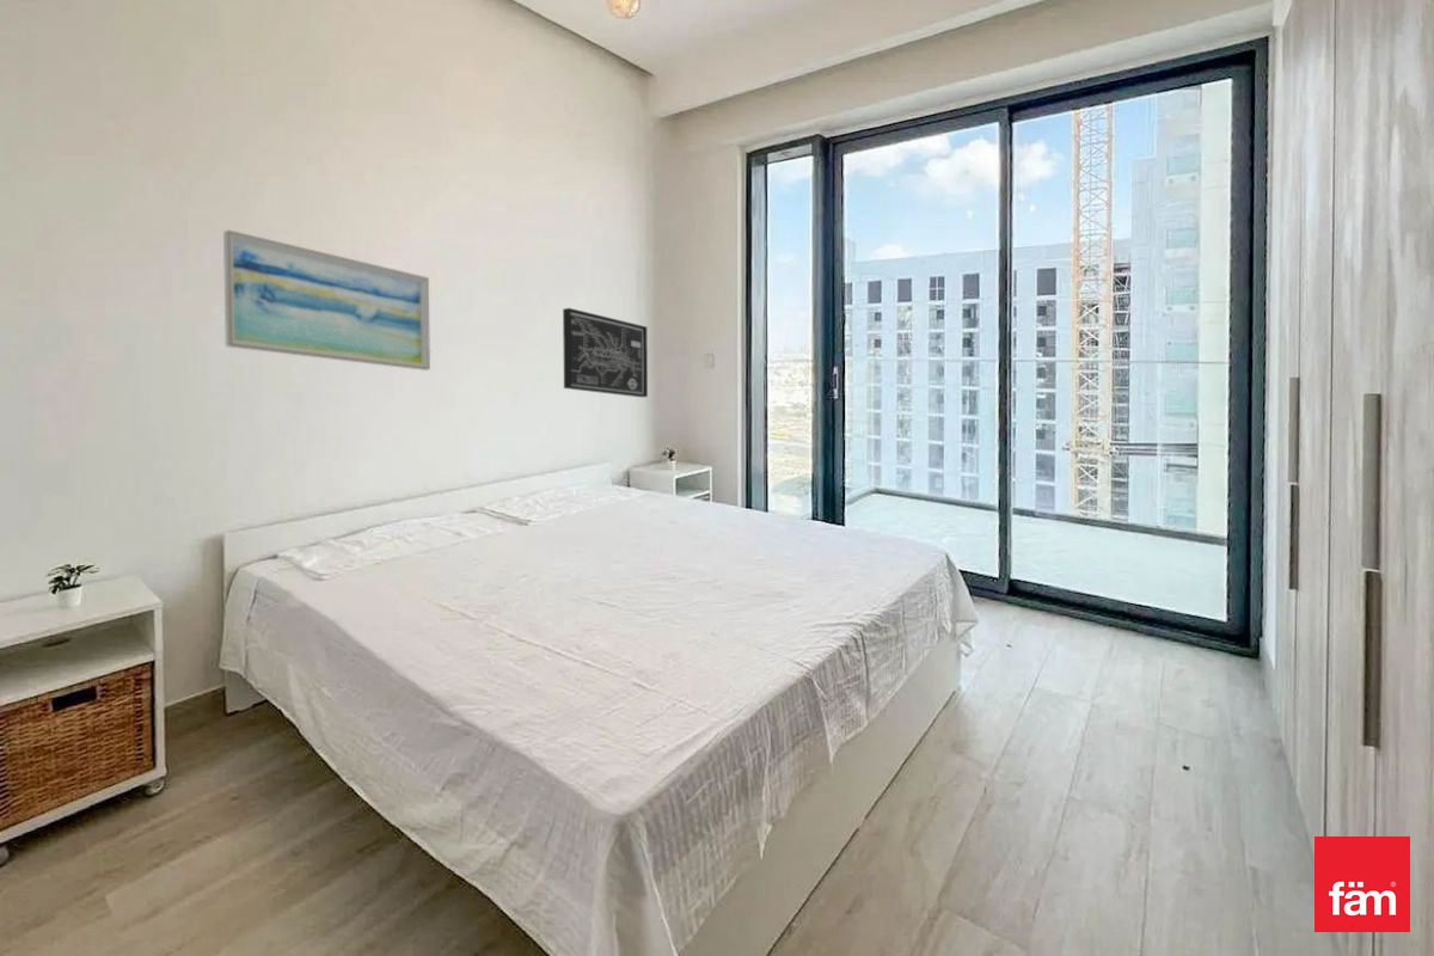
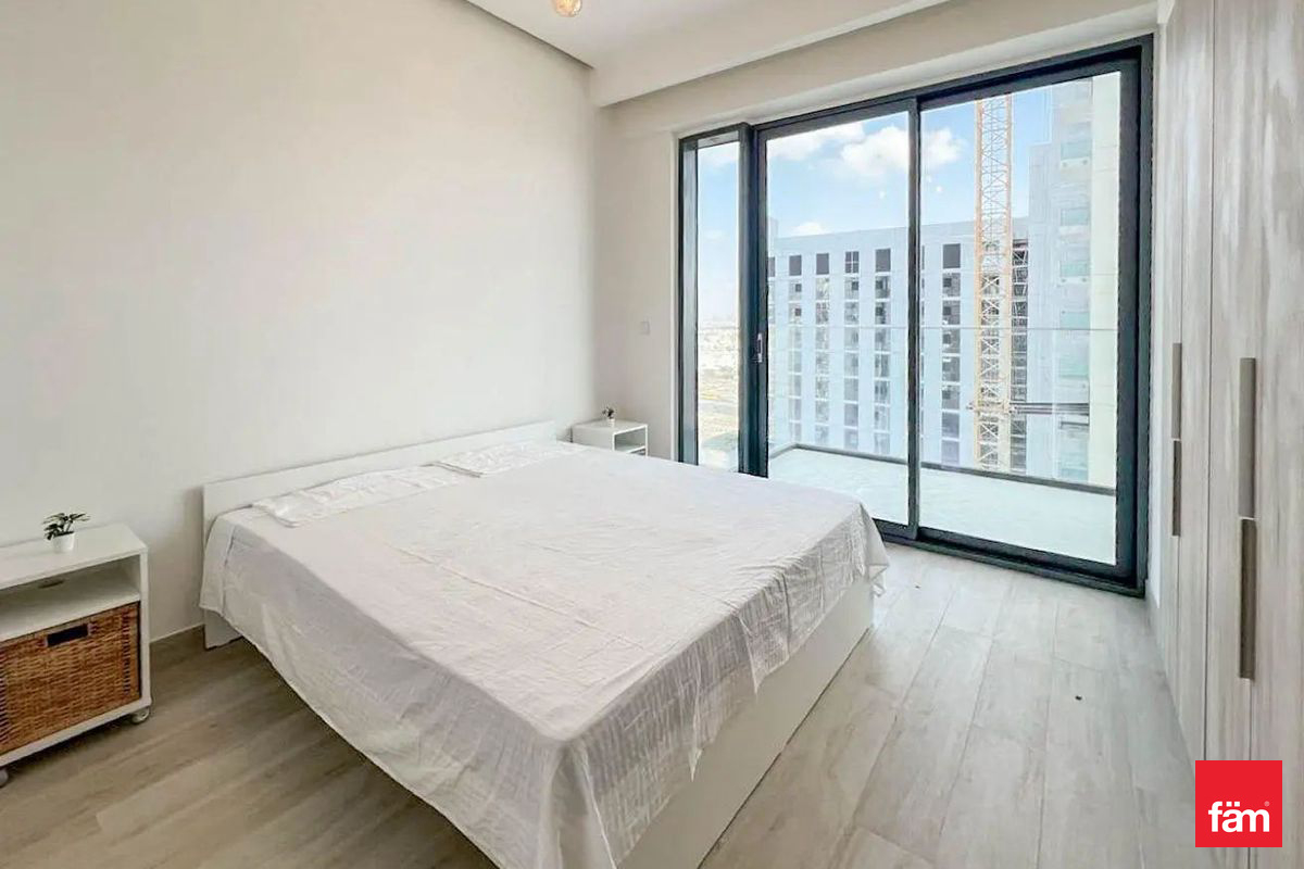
- wall art (338, 308)
- wall art (607, 355)
